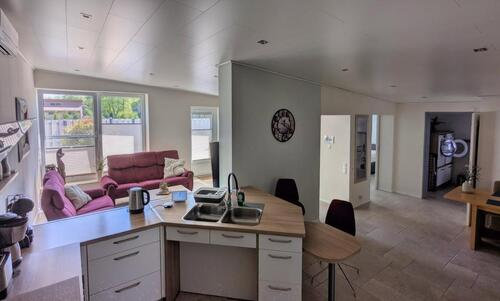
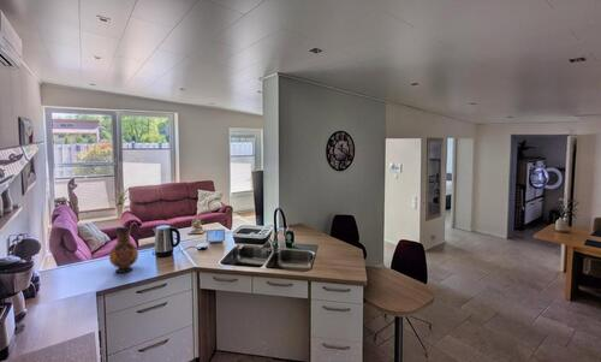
+ vase (124, 249)
